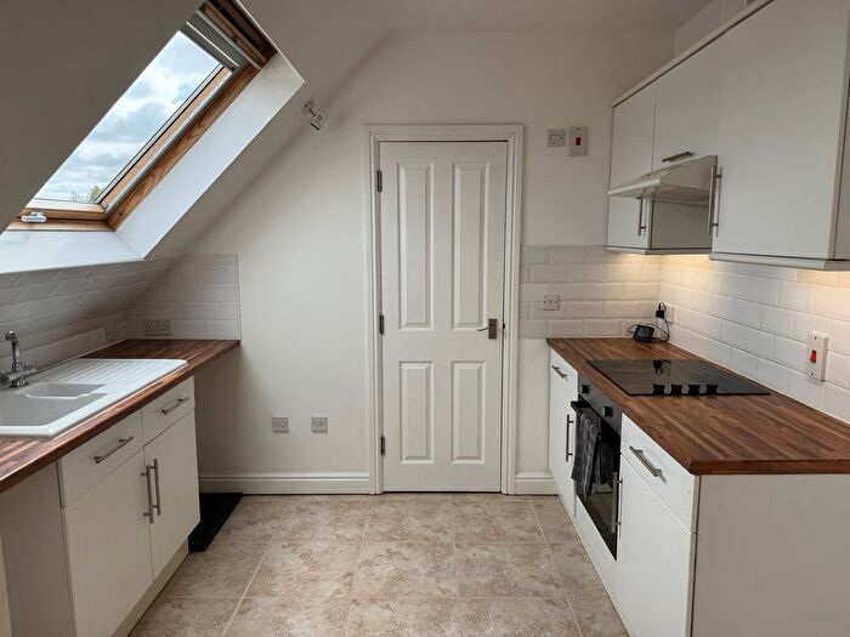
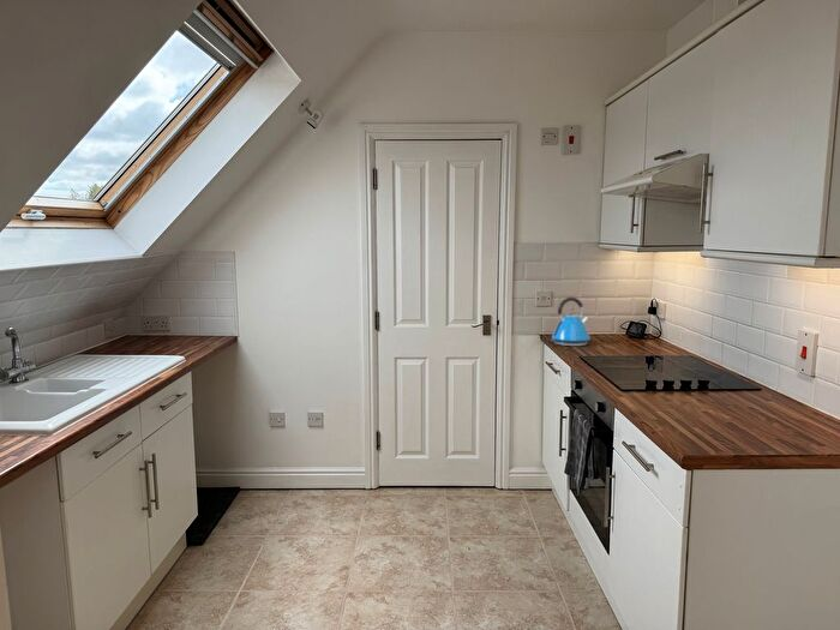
+ kettle (570, 319)
